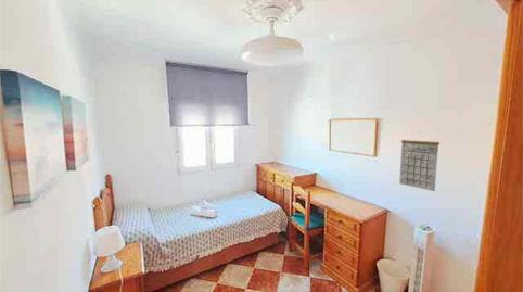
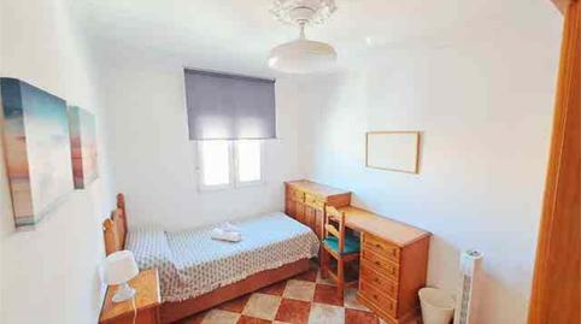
- calendar (418, 158)
